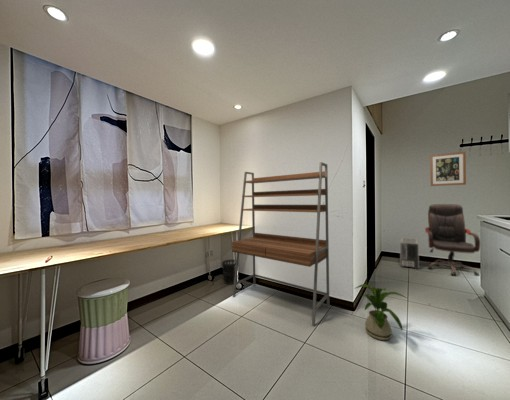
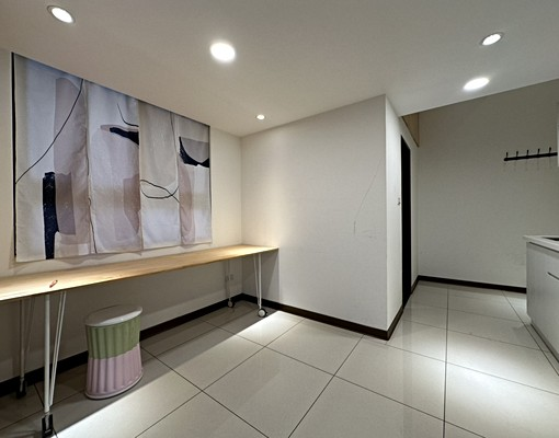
- house plant (380, 306)
- wall art (447, 169)
- shelving unit (276, 235)
- air purifier (409, 252)
- office chair (449, 236)
- wastebasket (230, 272)
